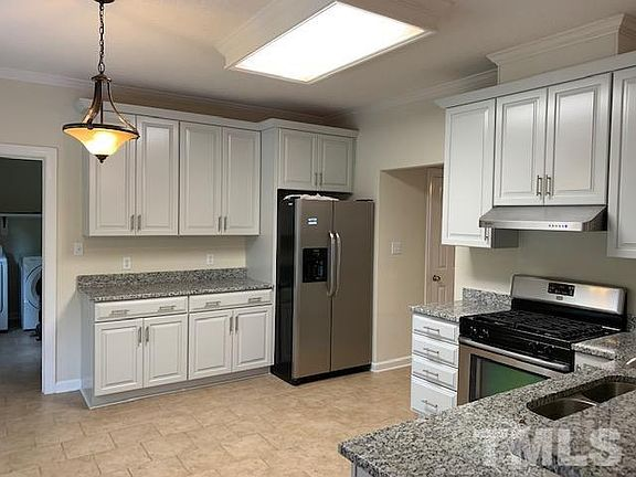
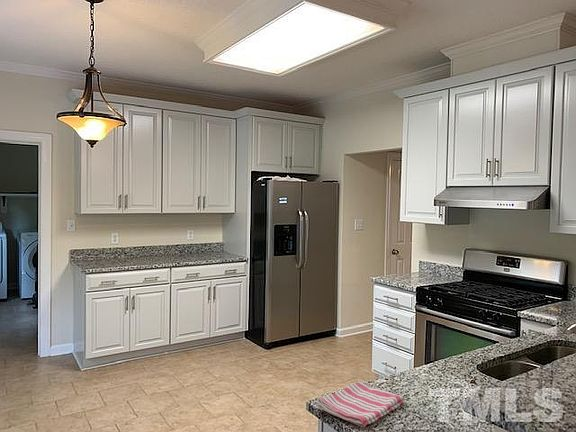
+ dish towel (361, 400)
